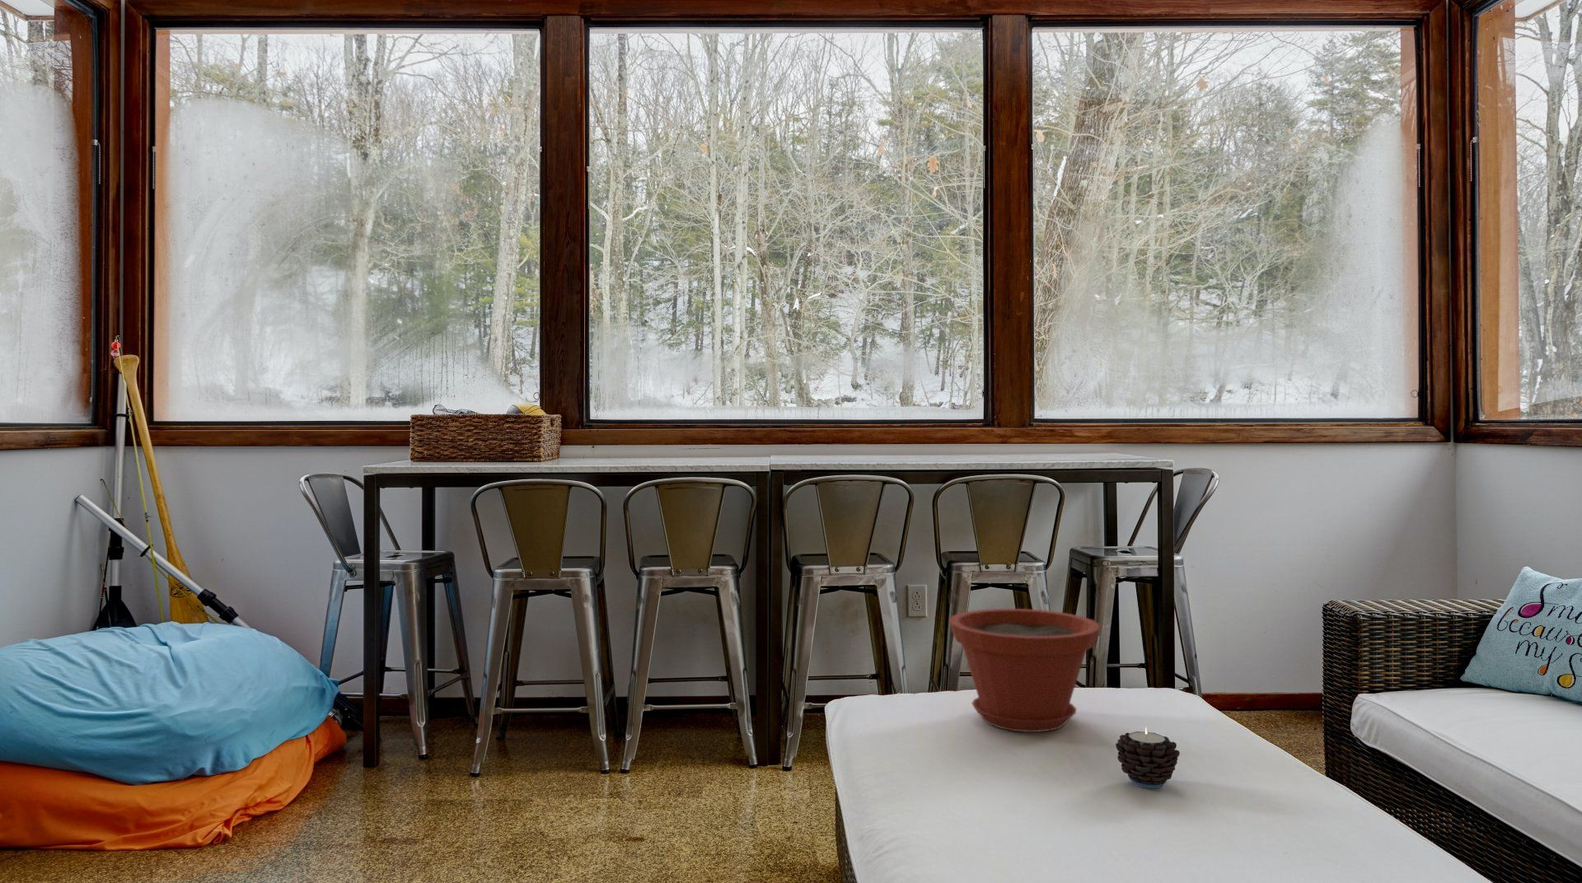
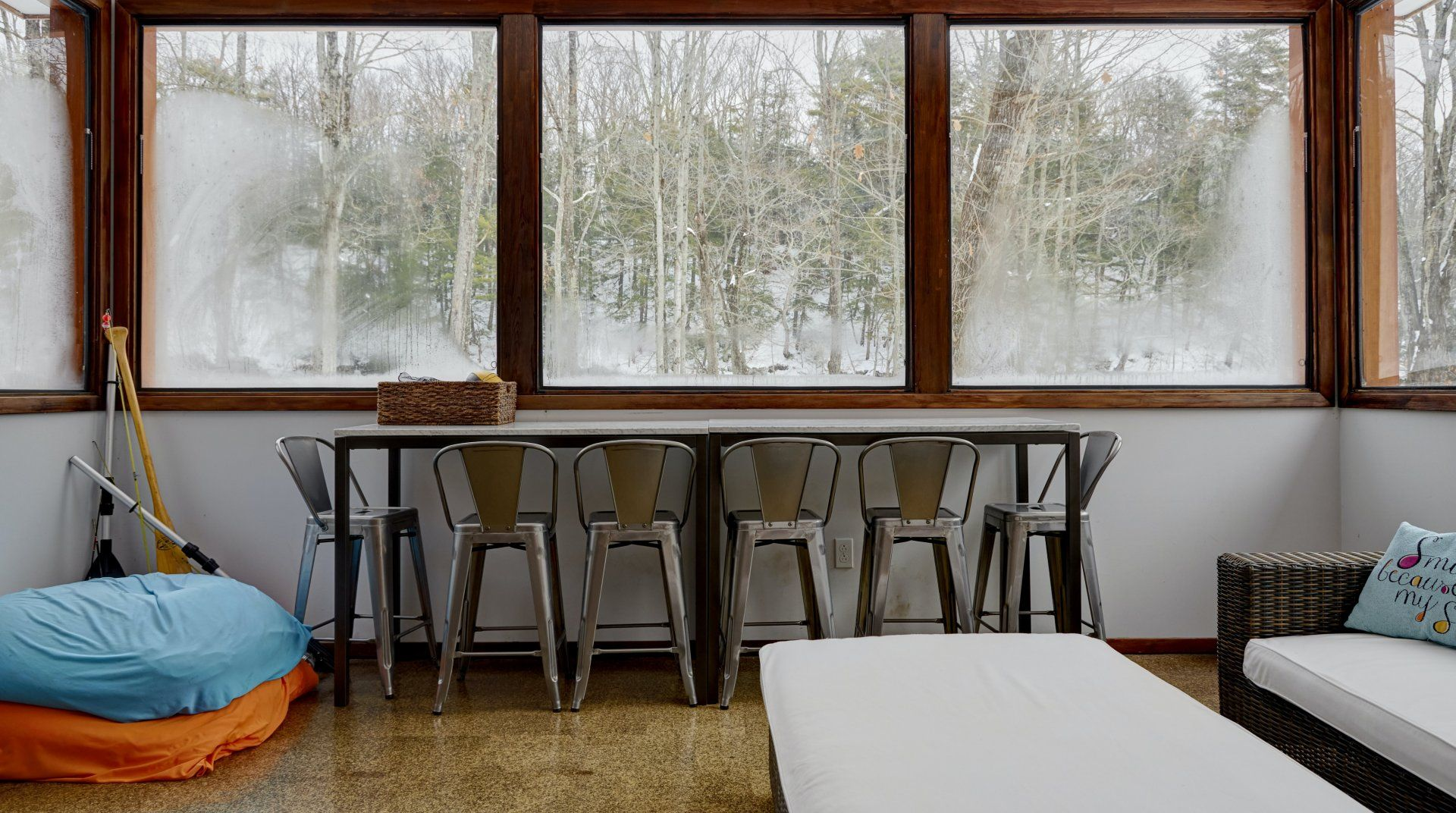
- candle (1147, 755)
- plant pot (1024, 670)
